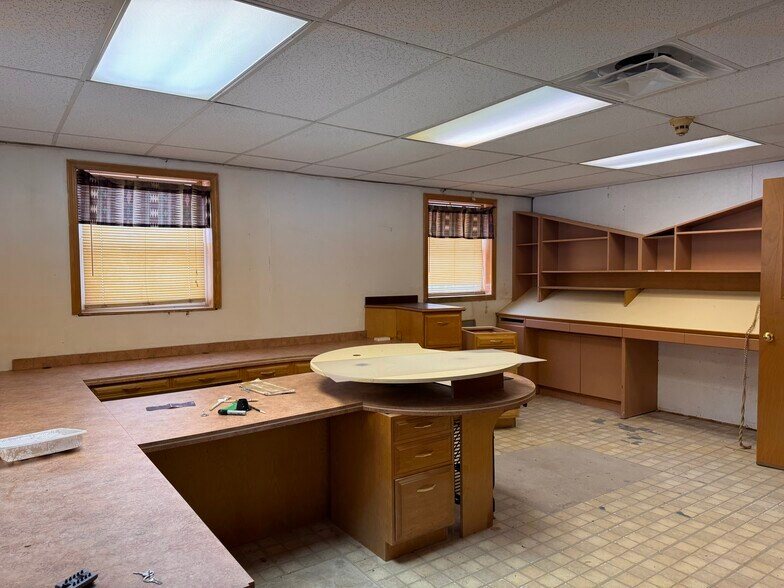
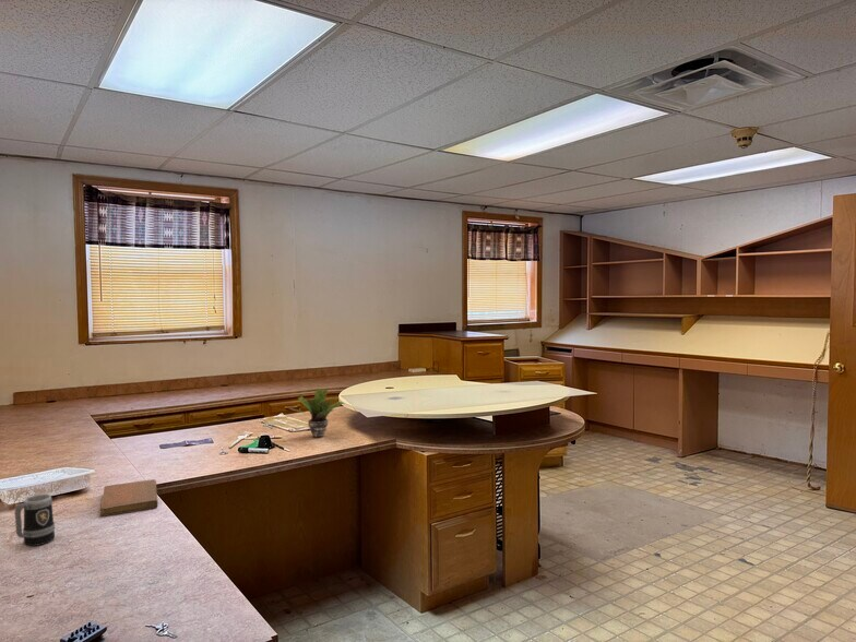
+ notebook (130, 496)
+ potted plant (317, 414)
+ mug (33, 521)
